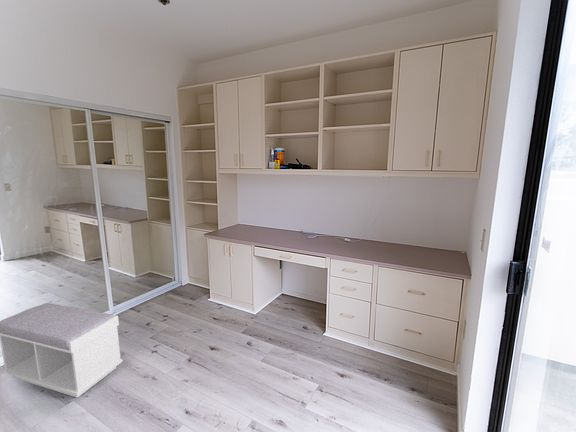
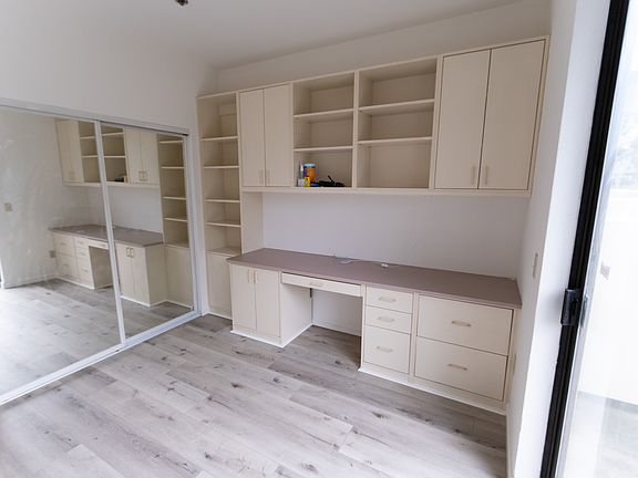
- bench (60, 345)
